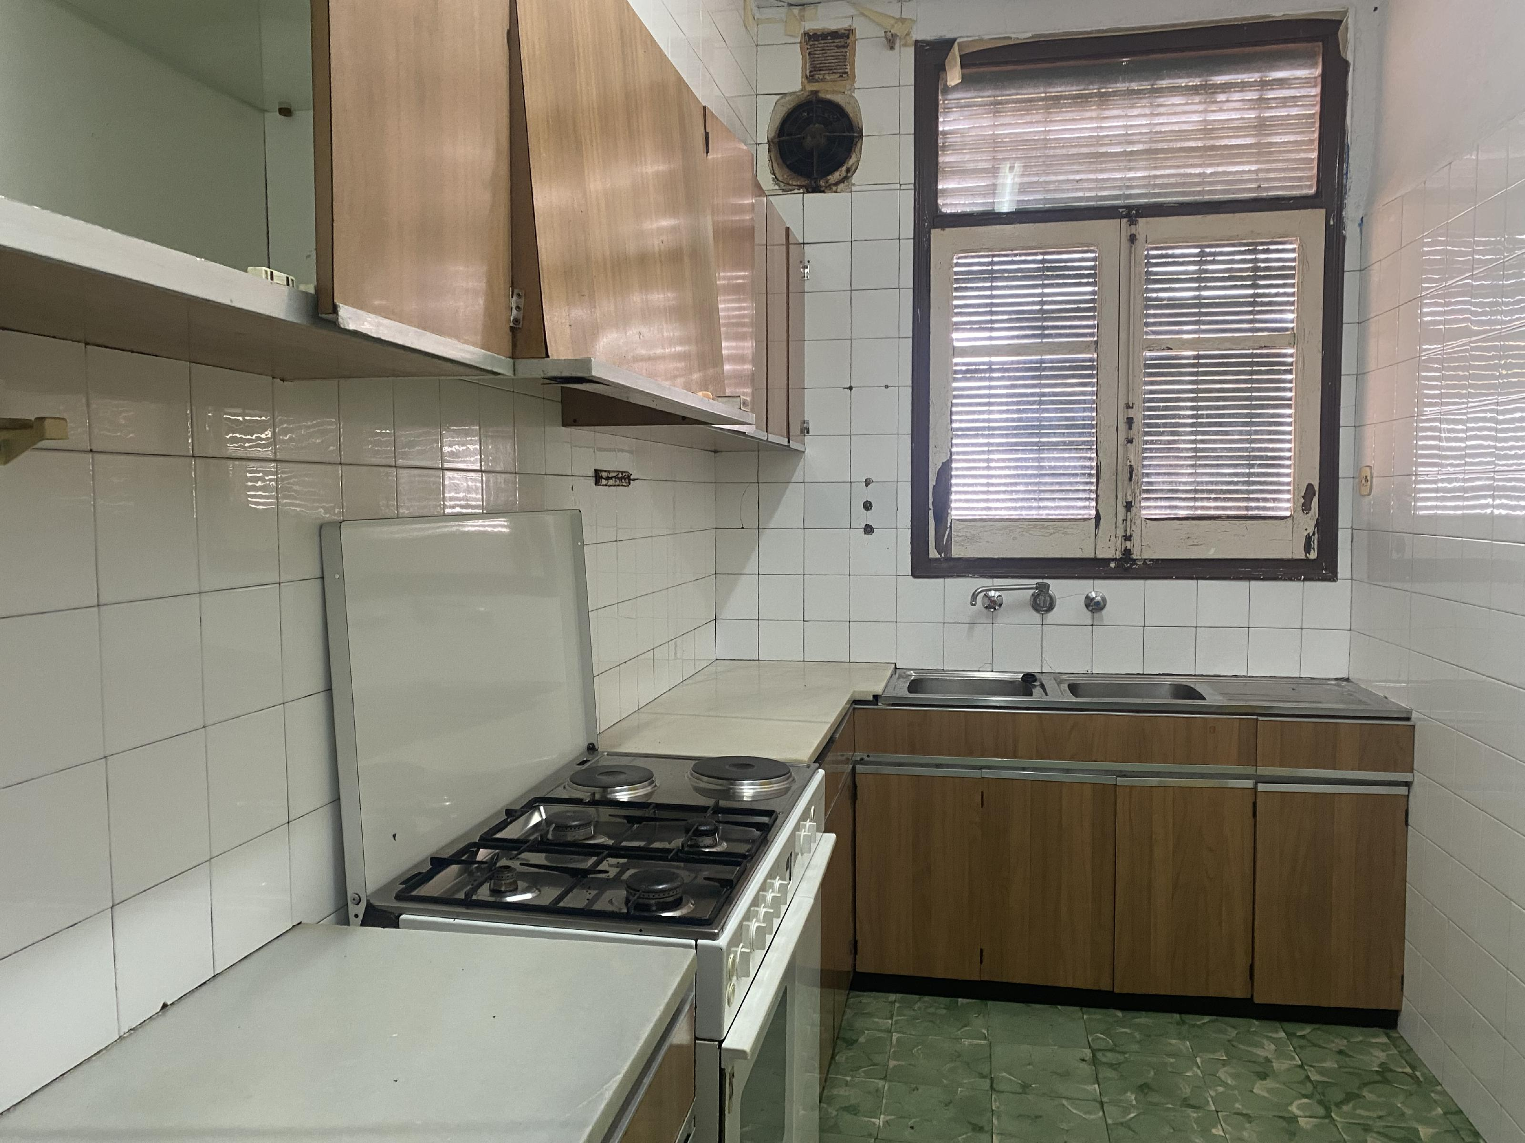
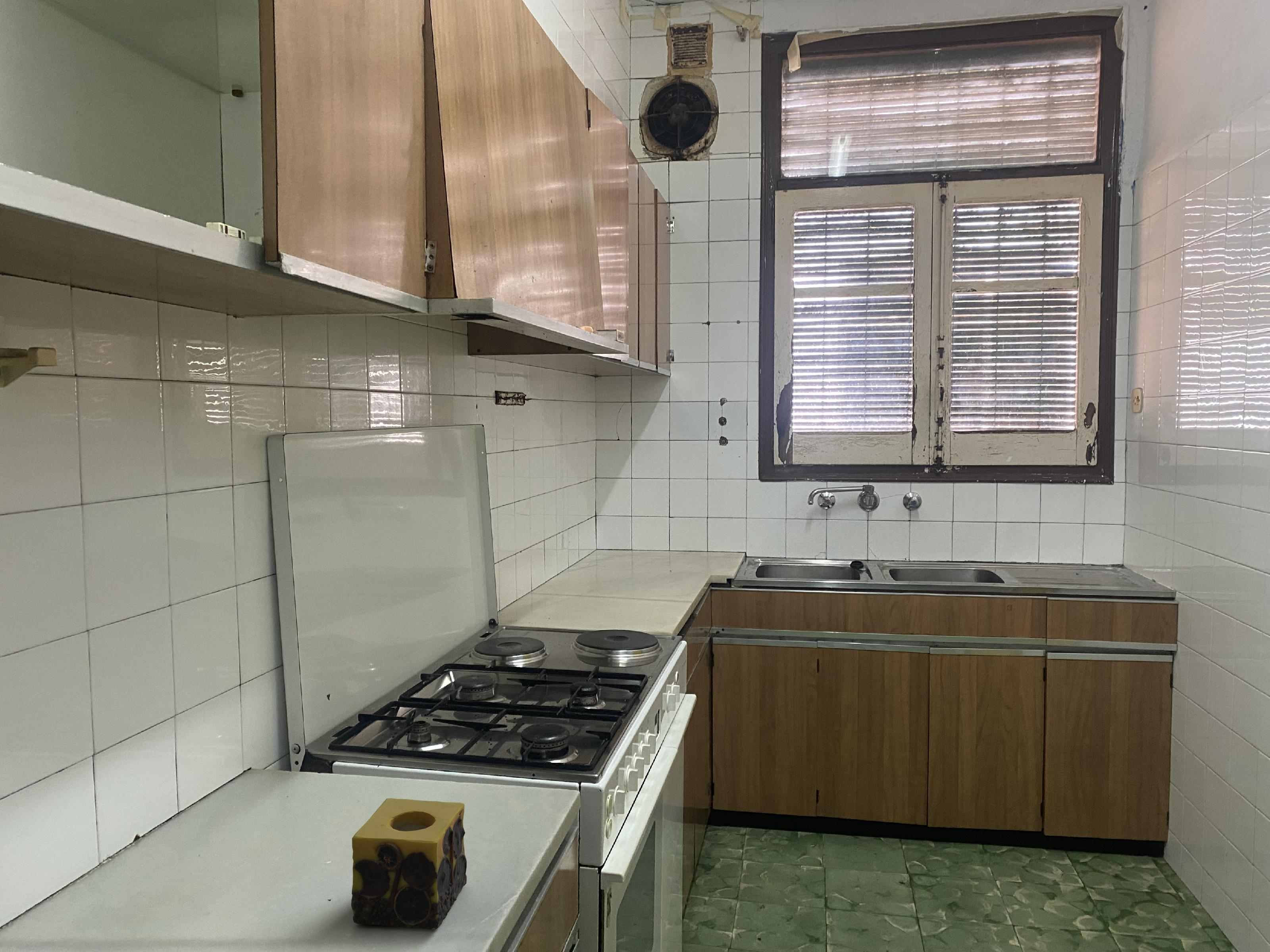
+ candle (411, 861)
